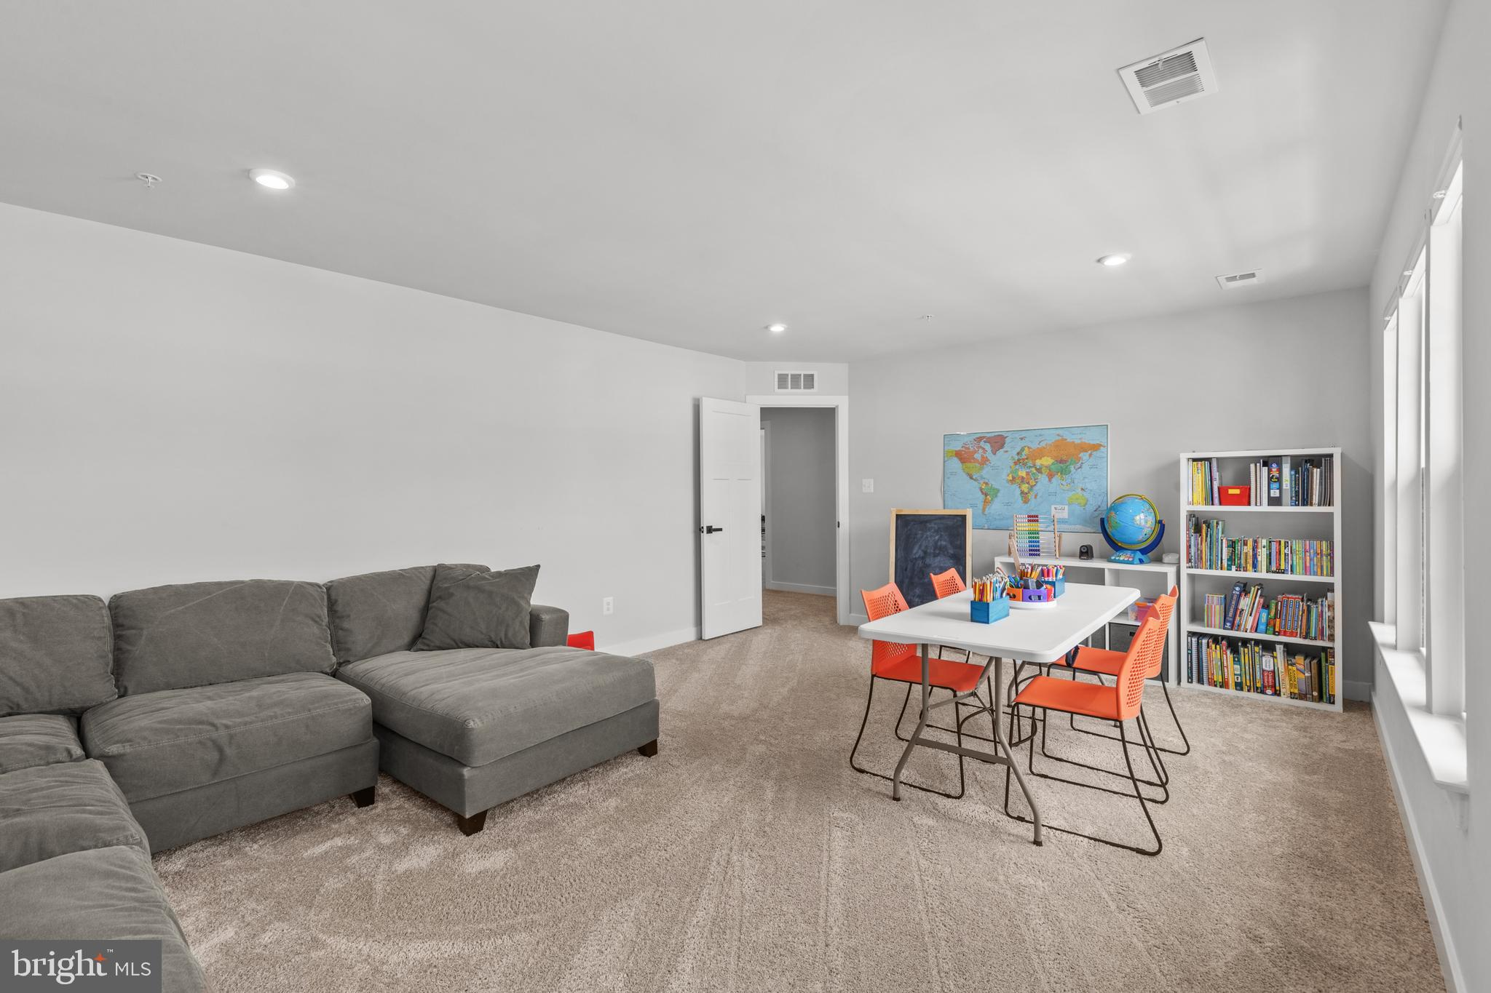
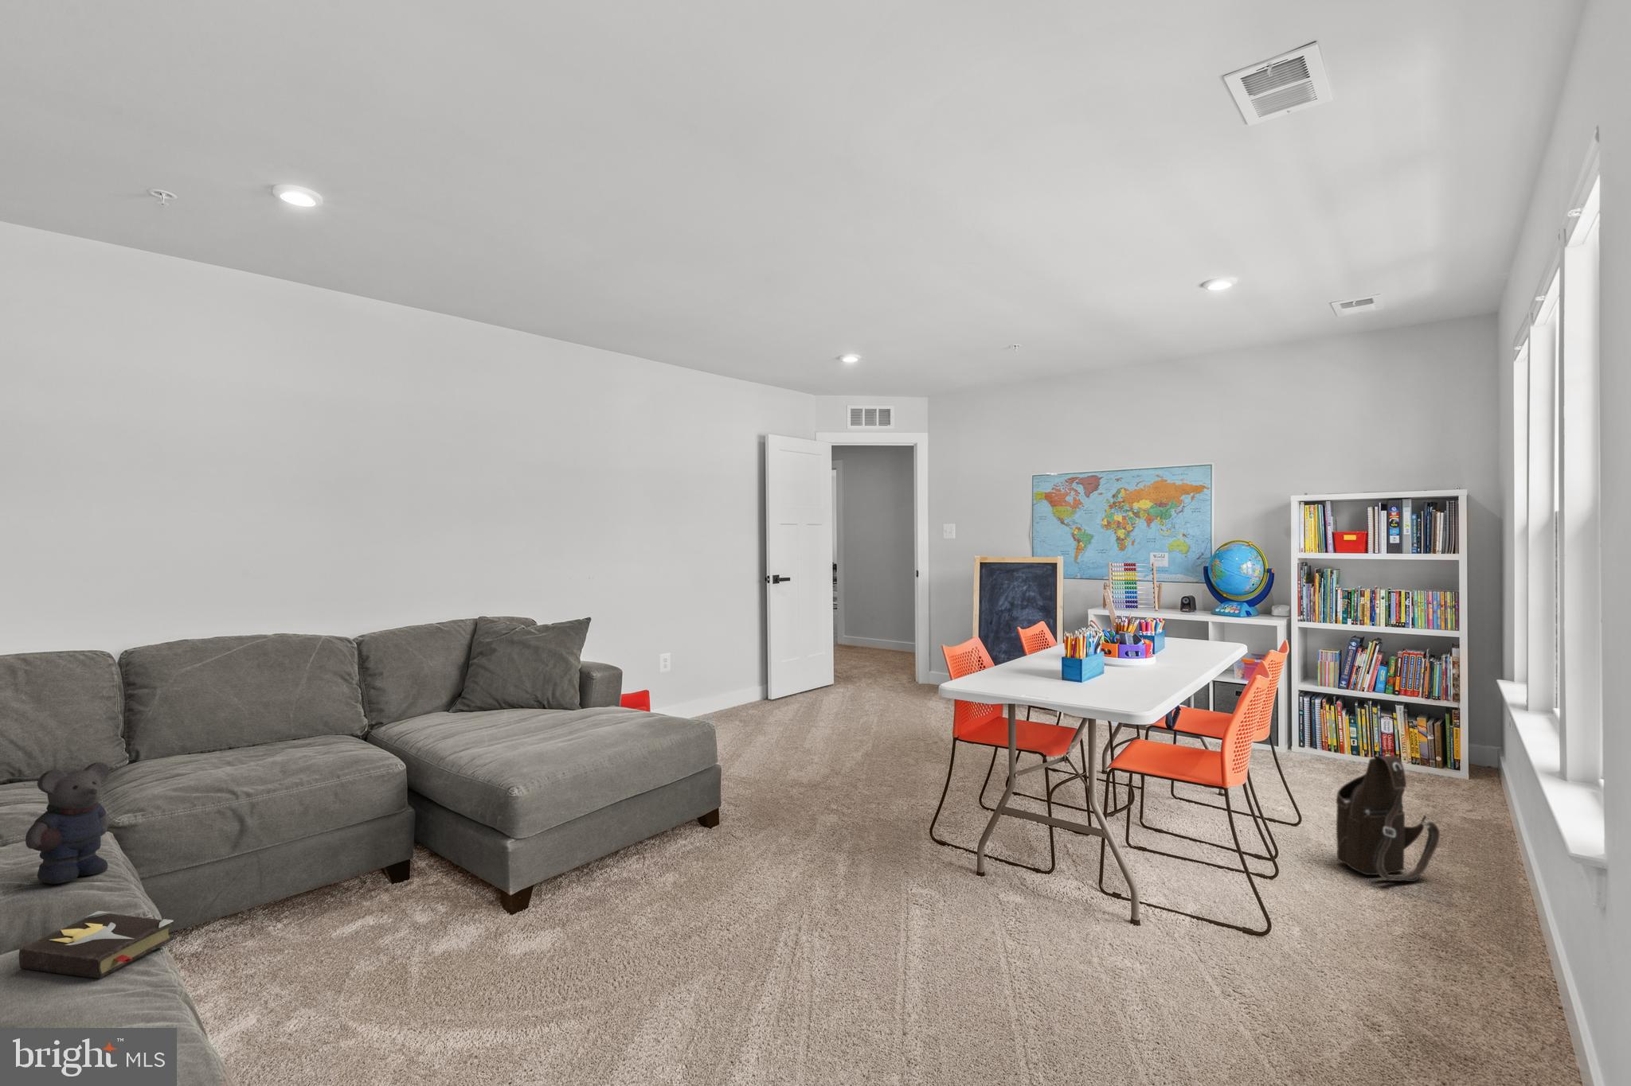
+ hardback book (98, 942)
+ shoulder bag (1381, 812)
+ bear (65, 818)
